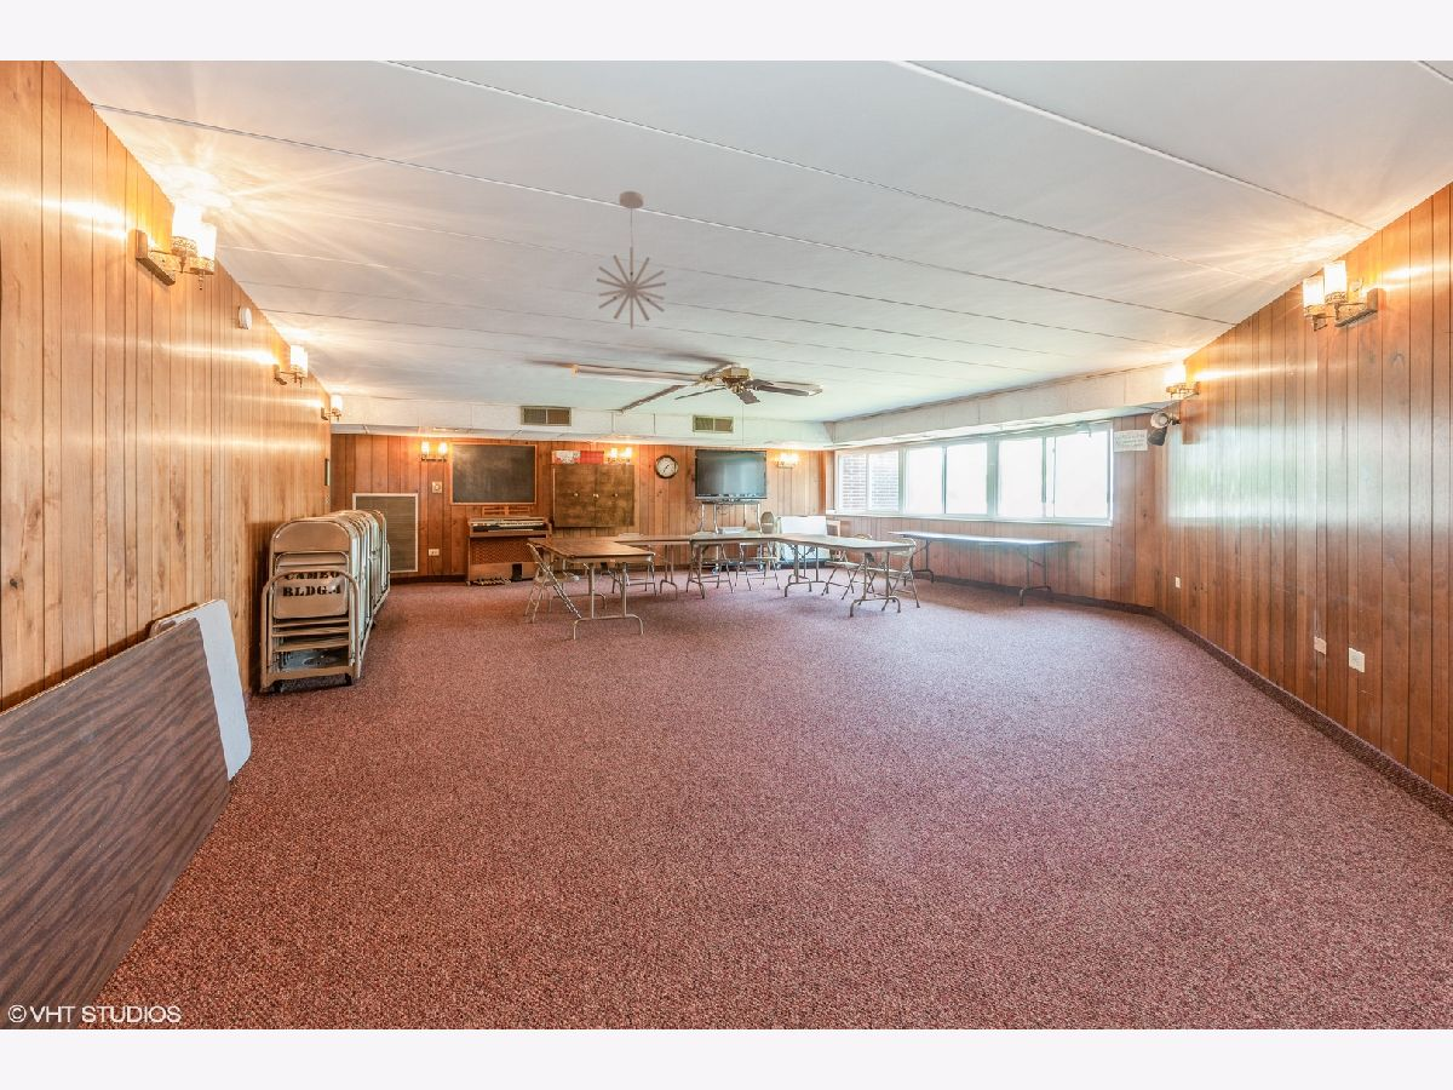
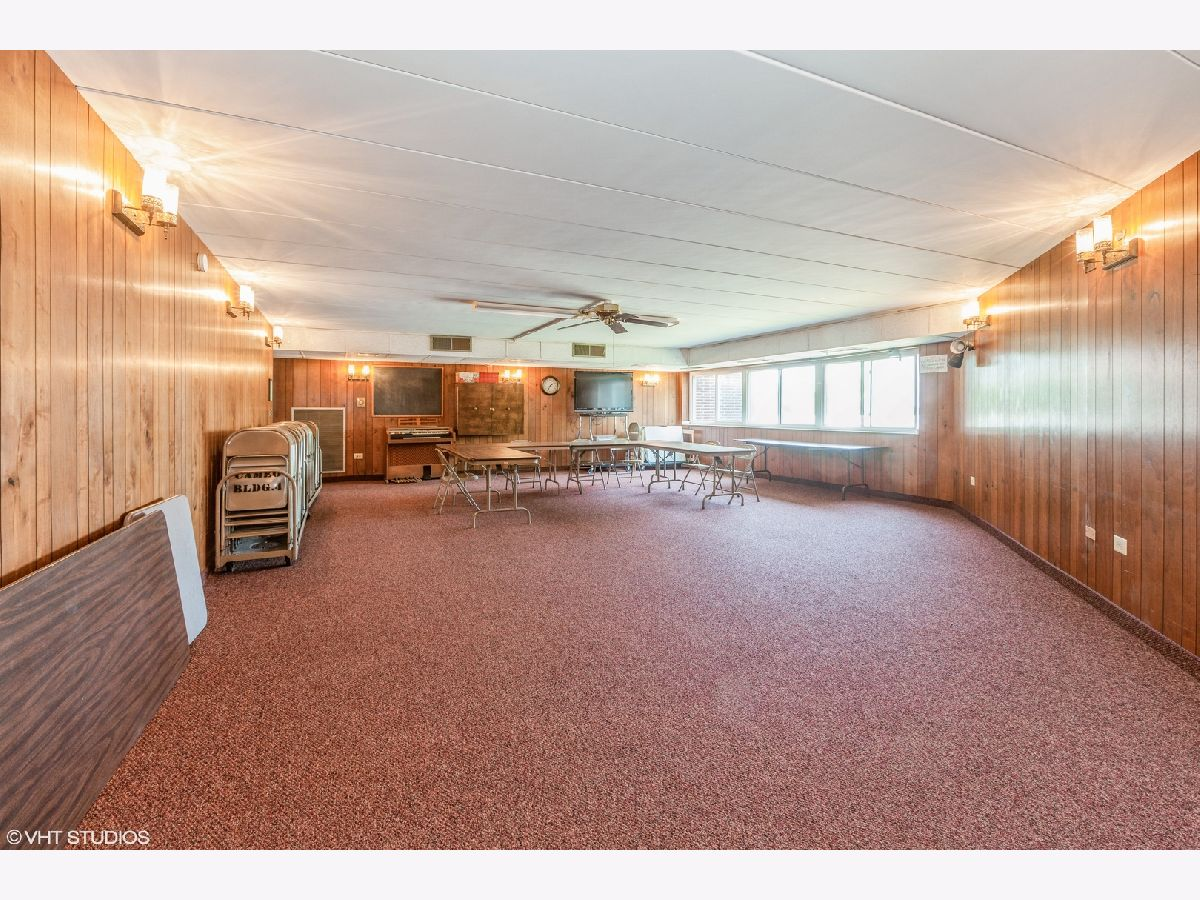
- pendant light (631, 260)
